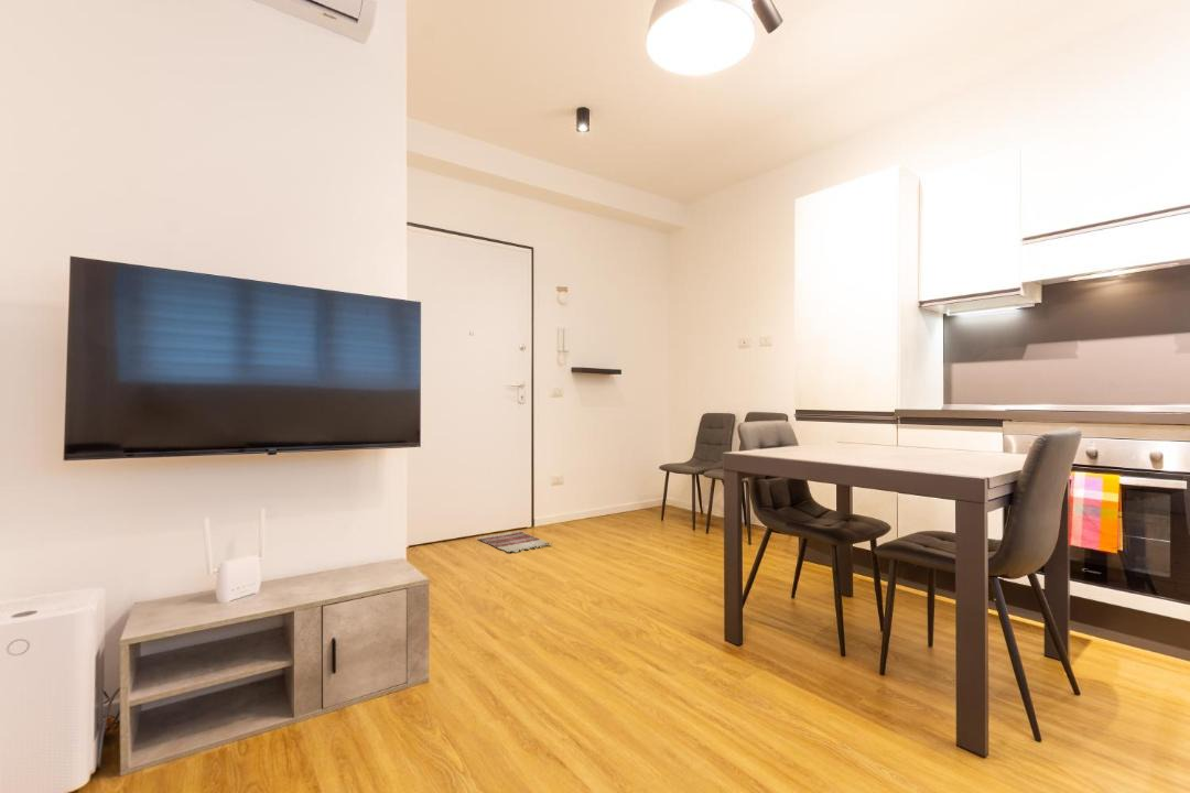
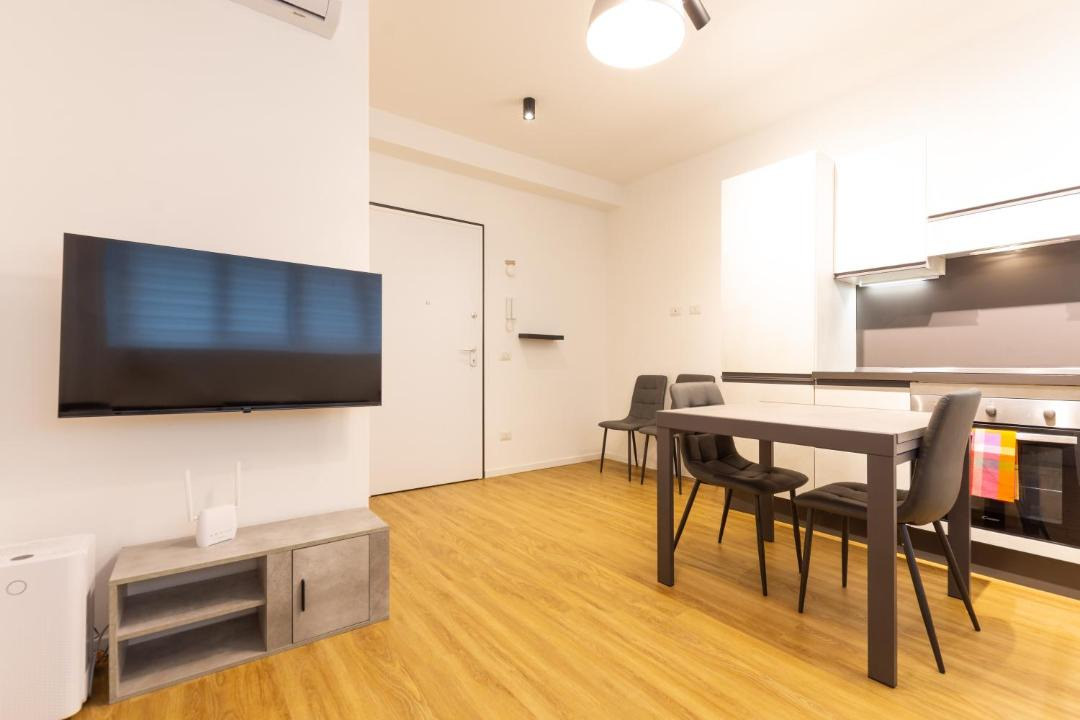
- rug (515, 540)
